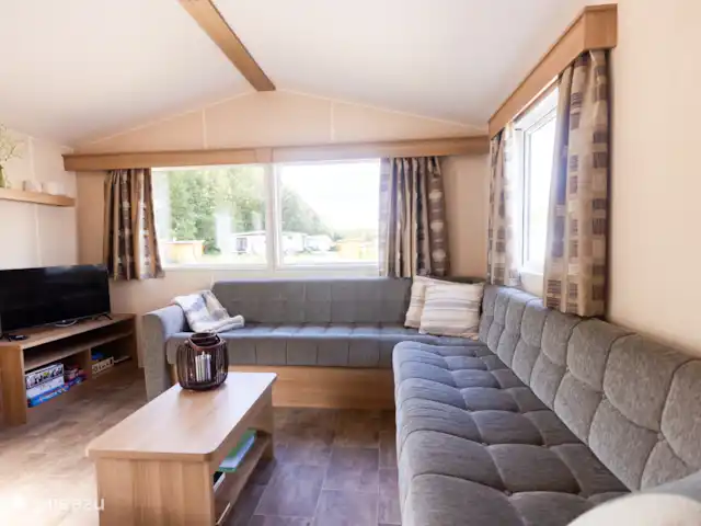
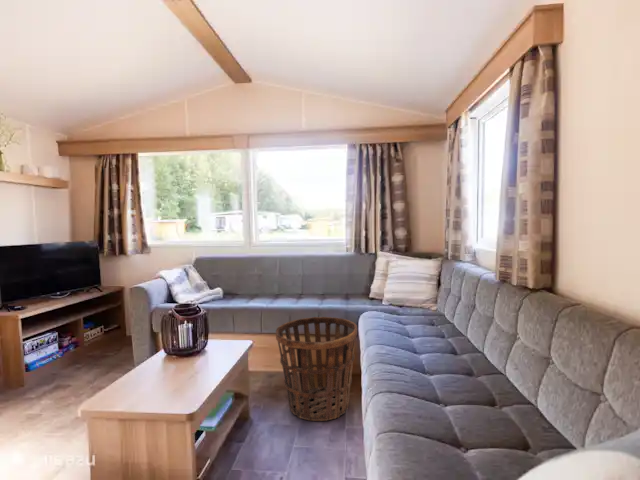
+ basket (317, 366)
